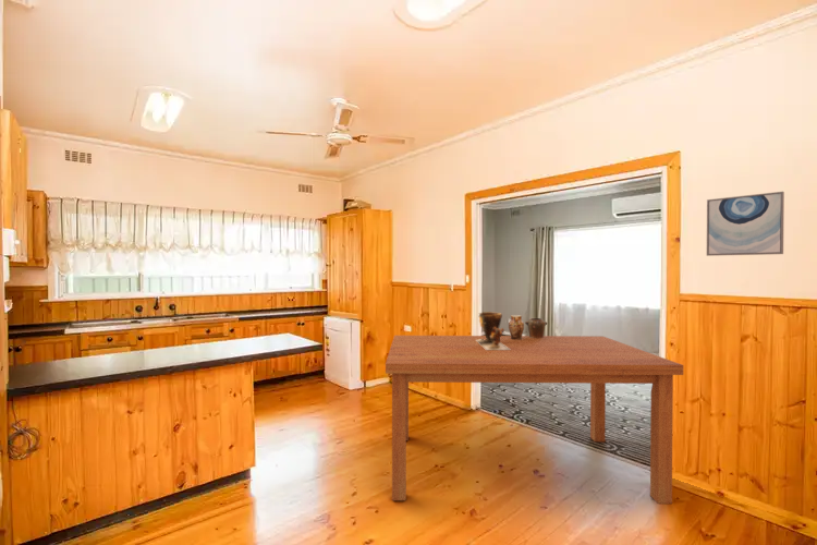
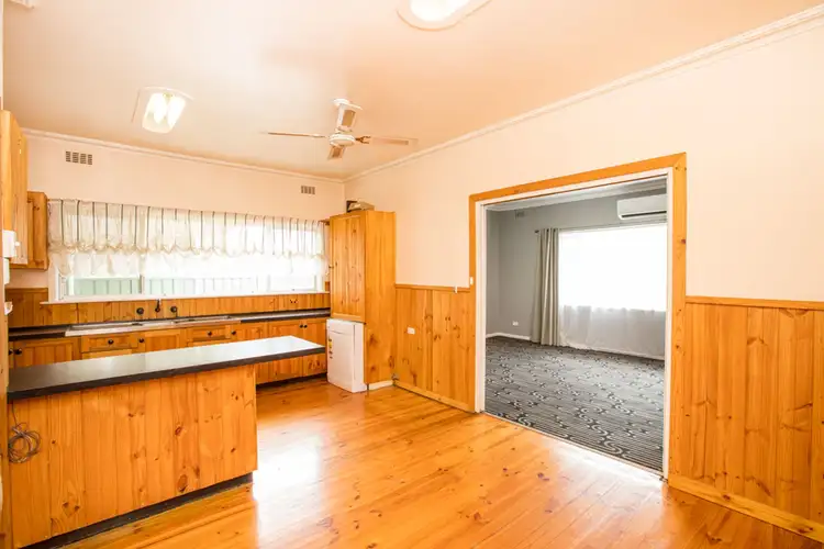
- jar set (527, 325)
- dining table (512, 382)
- wall art (743, 225)
- clay pot (492, 329)
